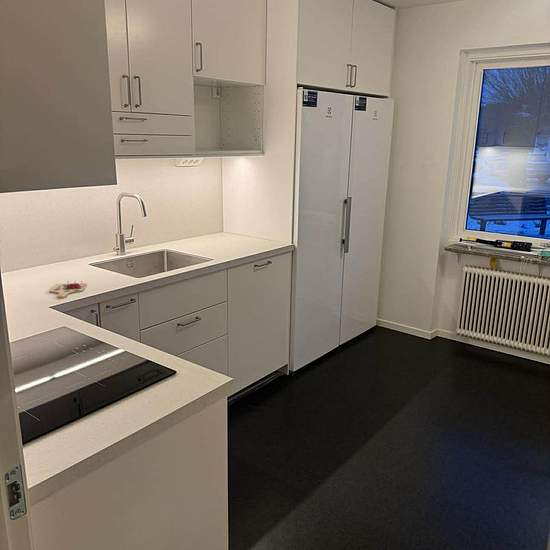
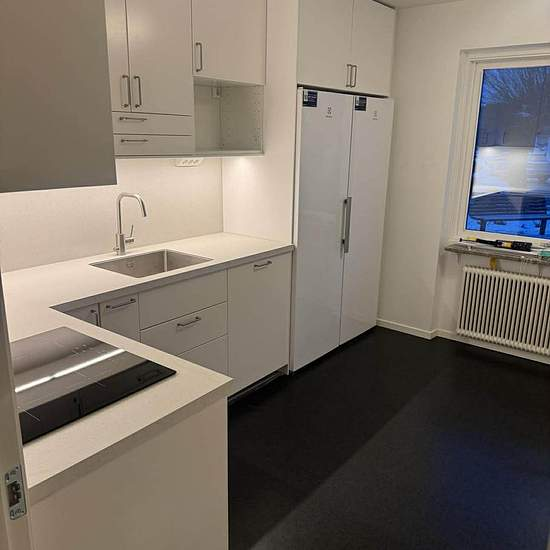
- cutting board (66, 288)
